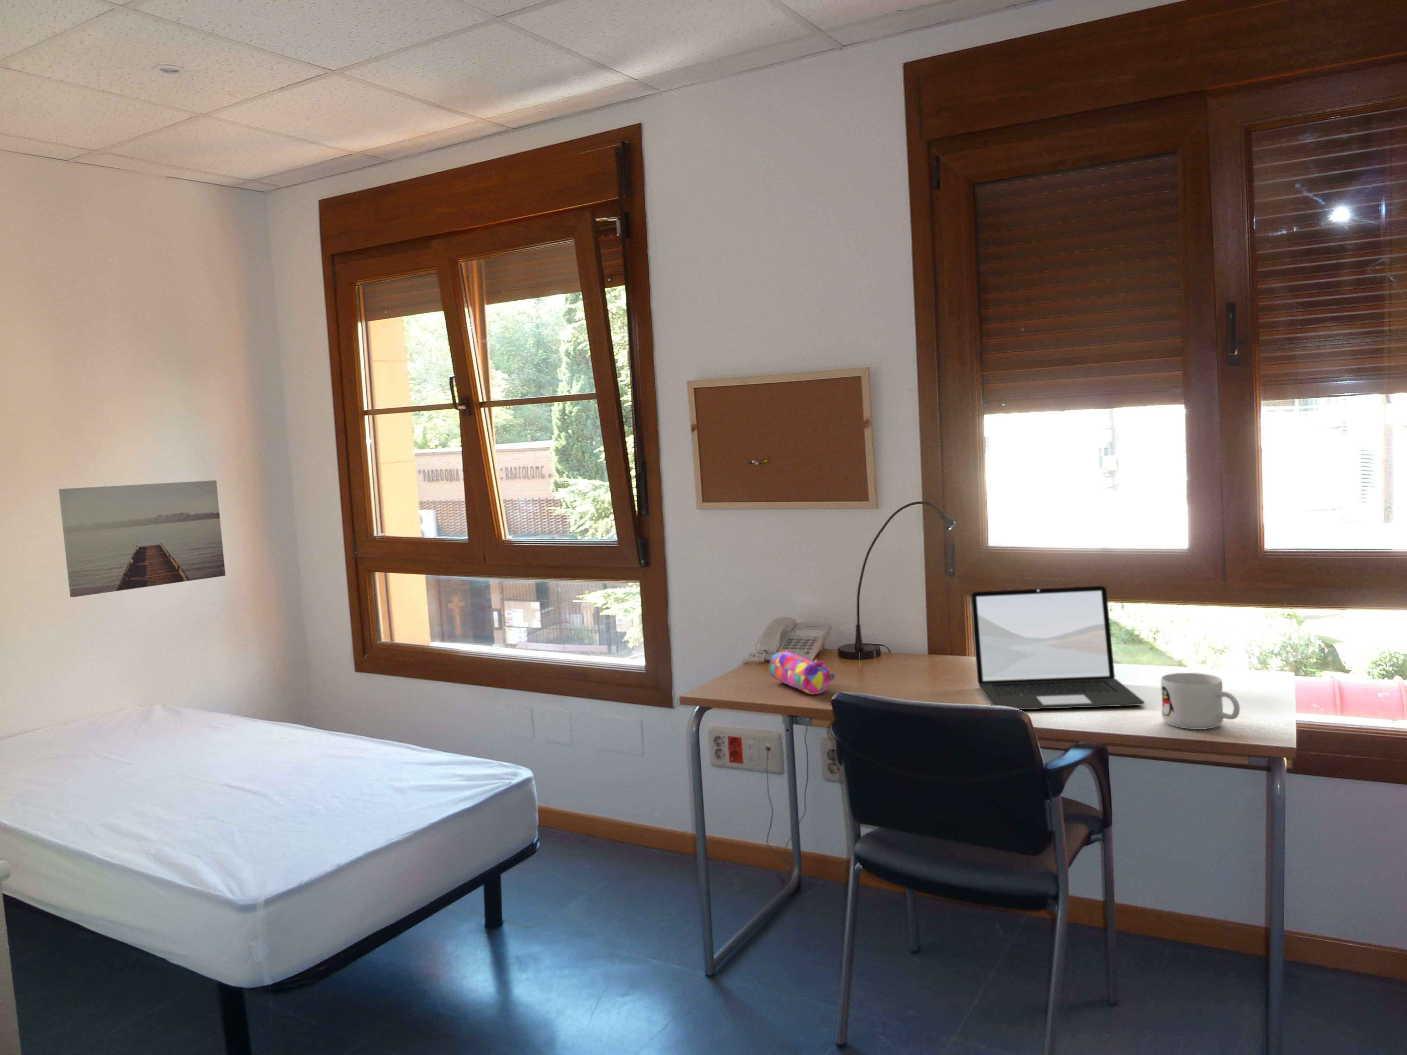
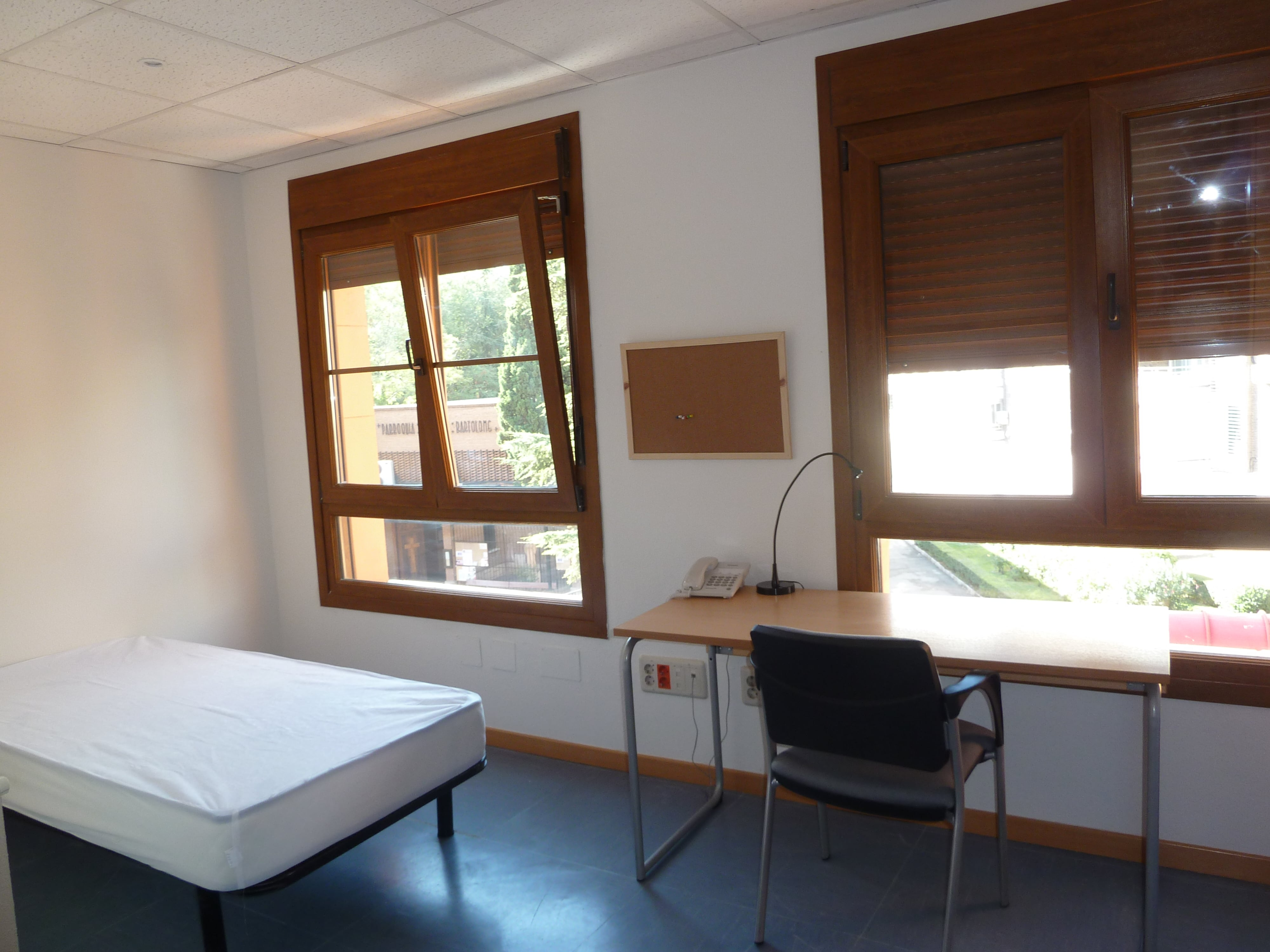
- pencil case (800, 672)
- mug (1202, 703)
- laptop (1052, 645)
- wall art (147, 535)
